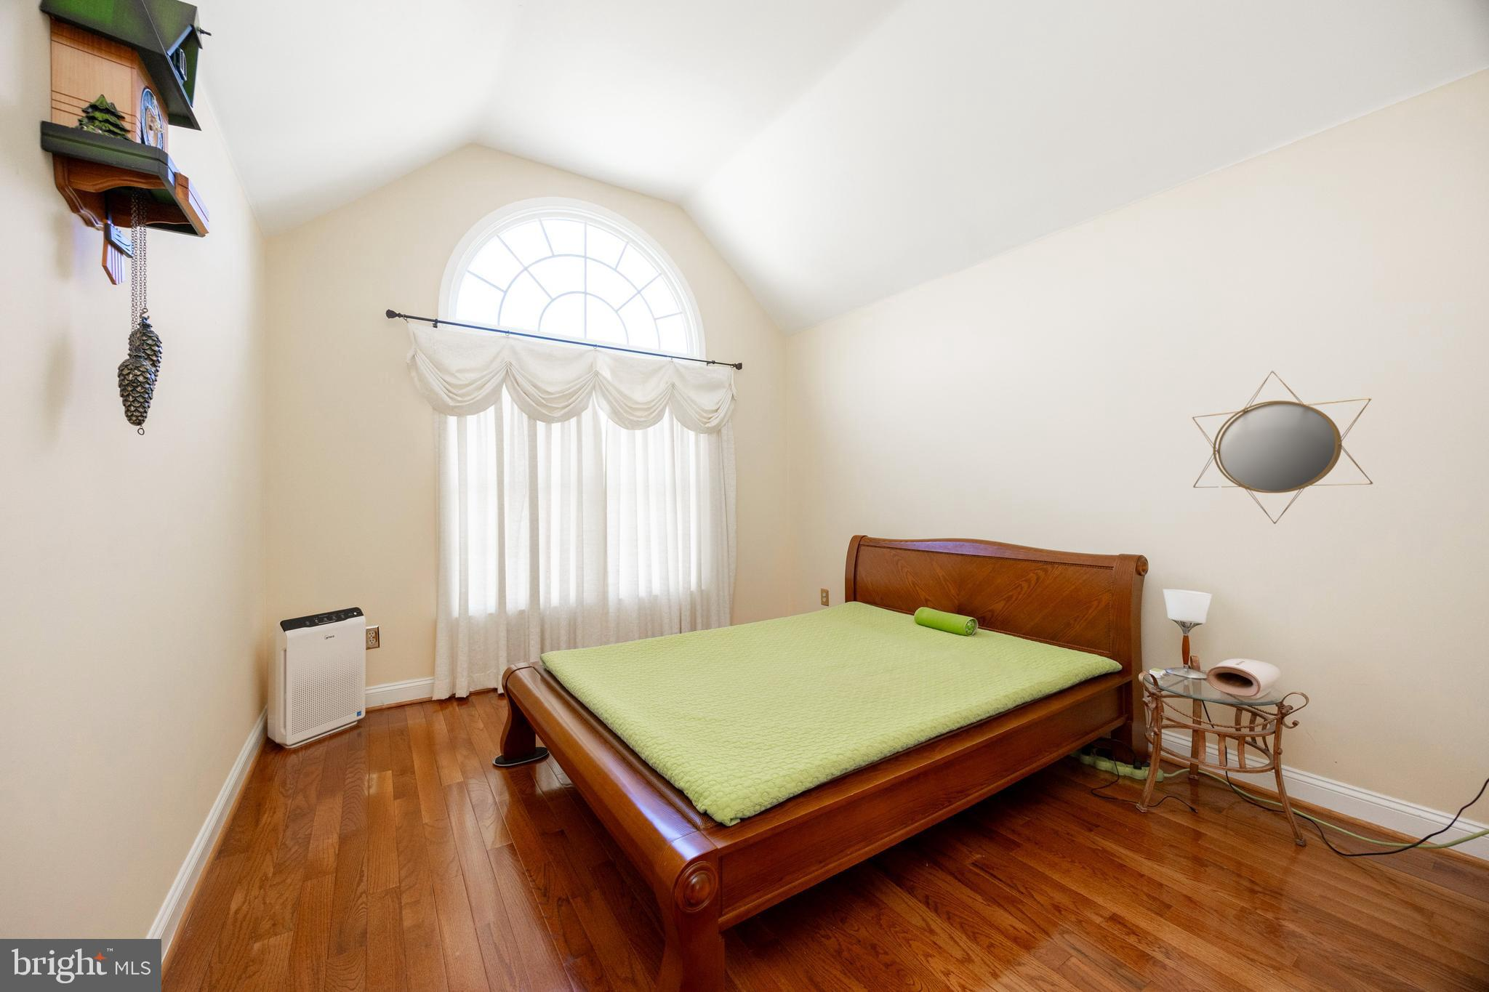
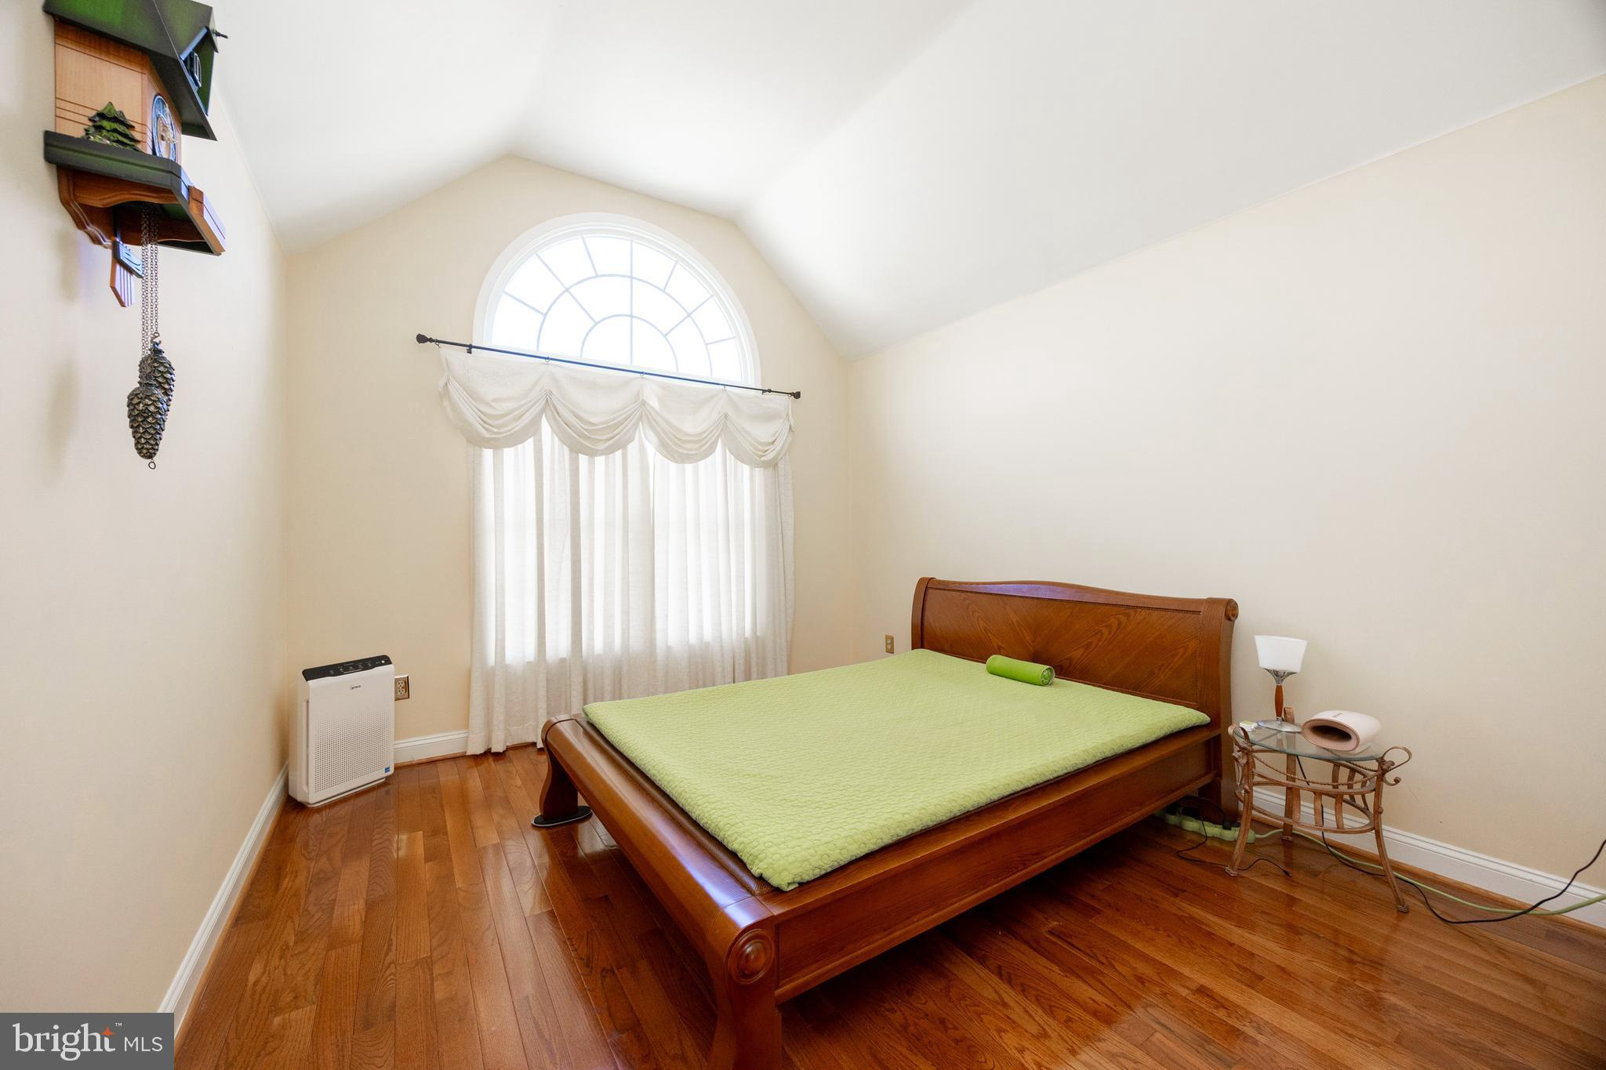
- home mirror (1273, 447)
